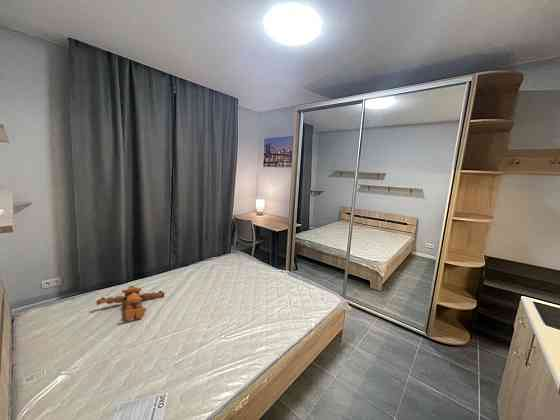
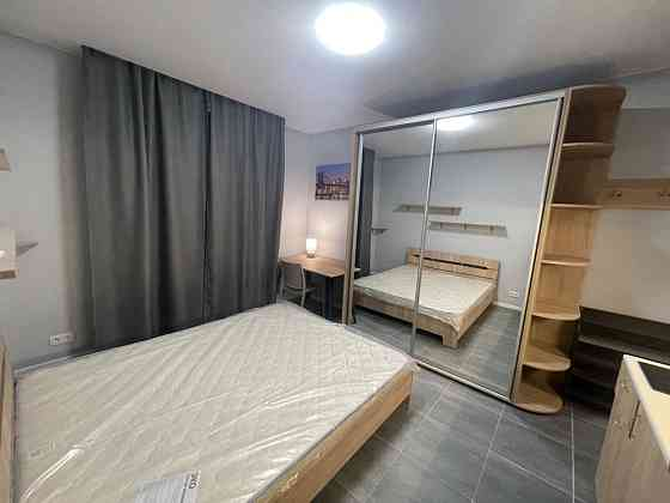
- teddy bear (133, 299)
